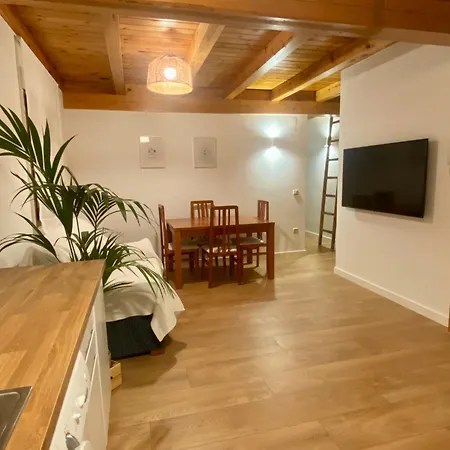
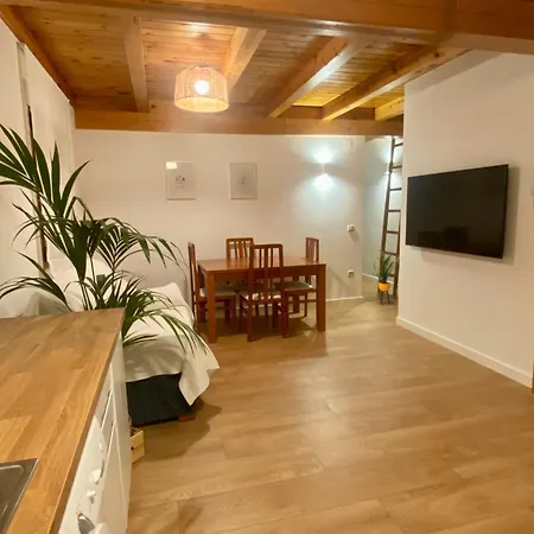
+ house plant (386, 276)
